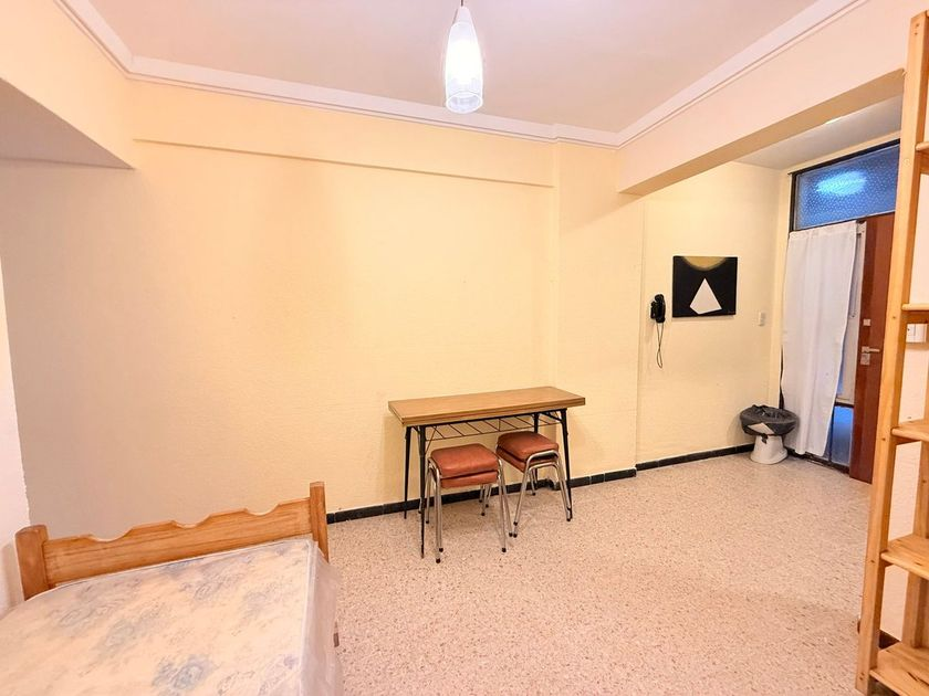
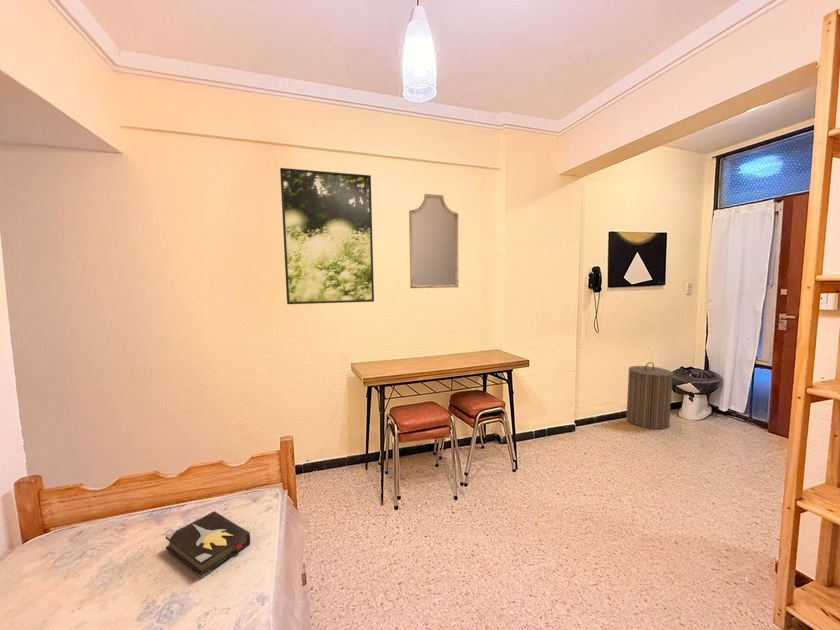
+ home mirror (434, 241)
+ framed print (329, 238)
+ laundry hamper (648, 392)
+ hardback book (208, 539)
